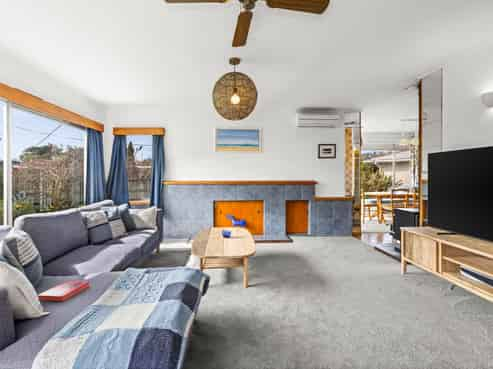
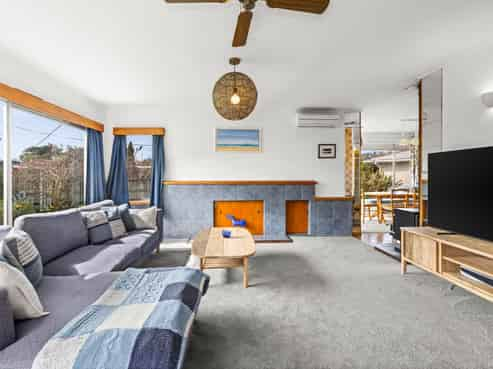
- hardback book (64, 290)
